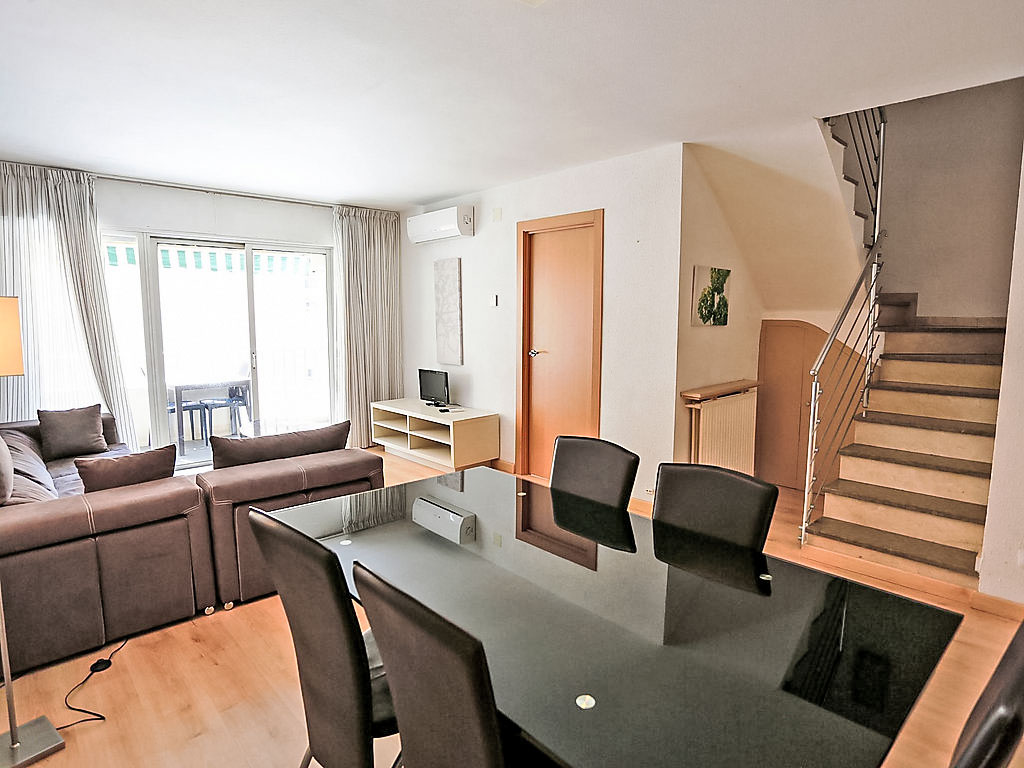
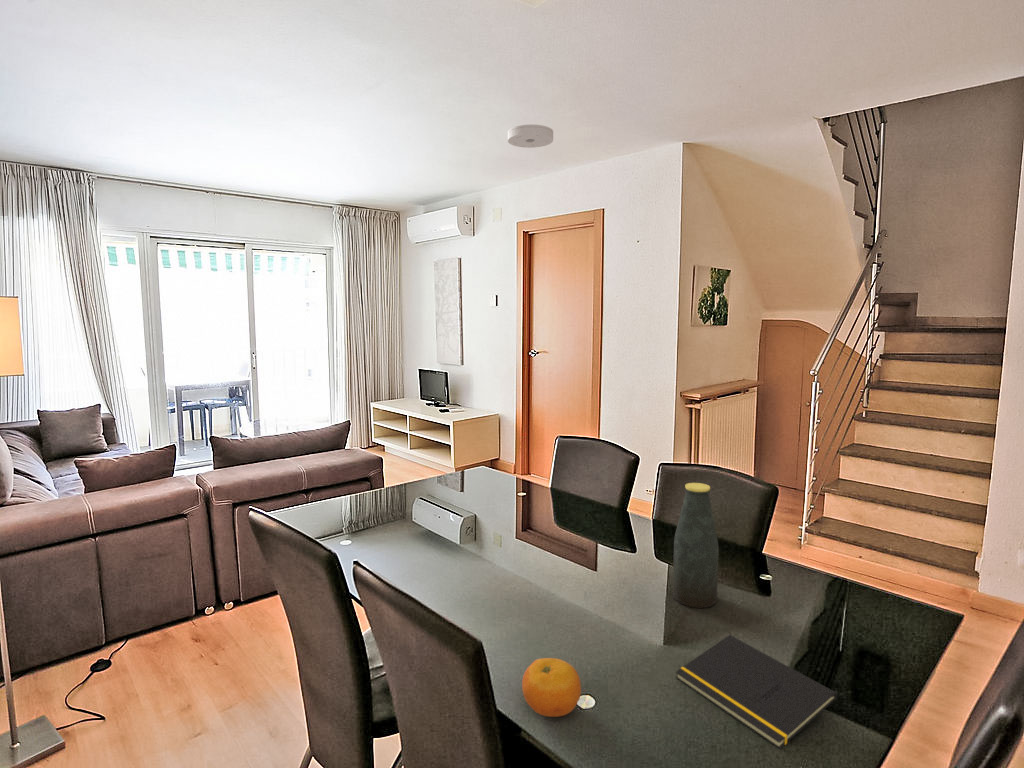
+ fruit (551, 686)
+ smoke detector (530, 136)
+ bottle (696, 542)
+ notepad (751, 684)
